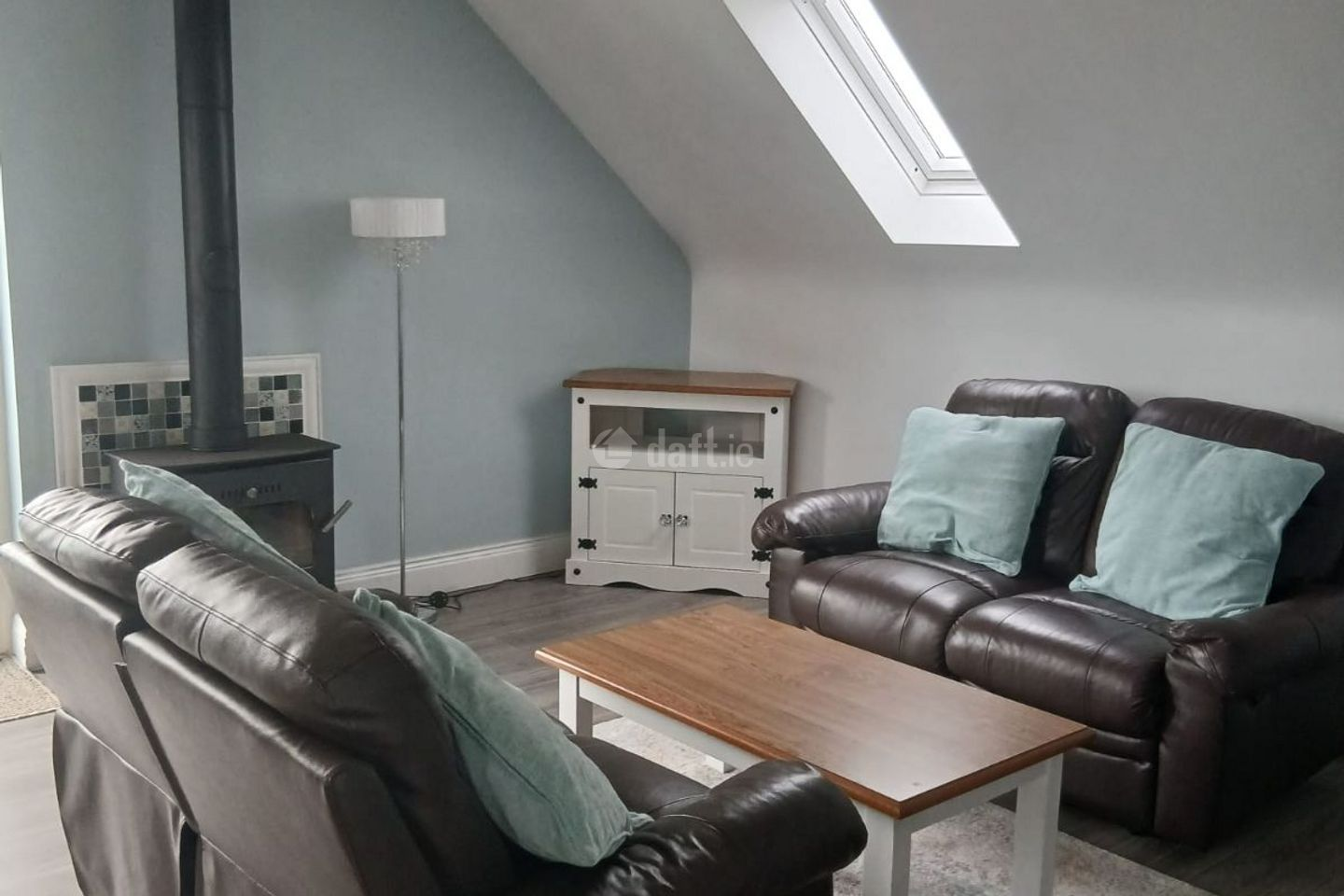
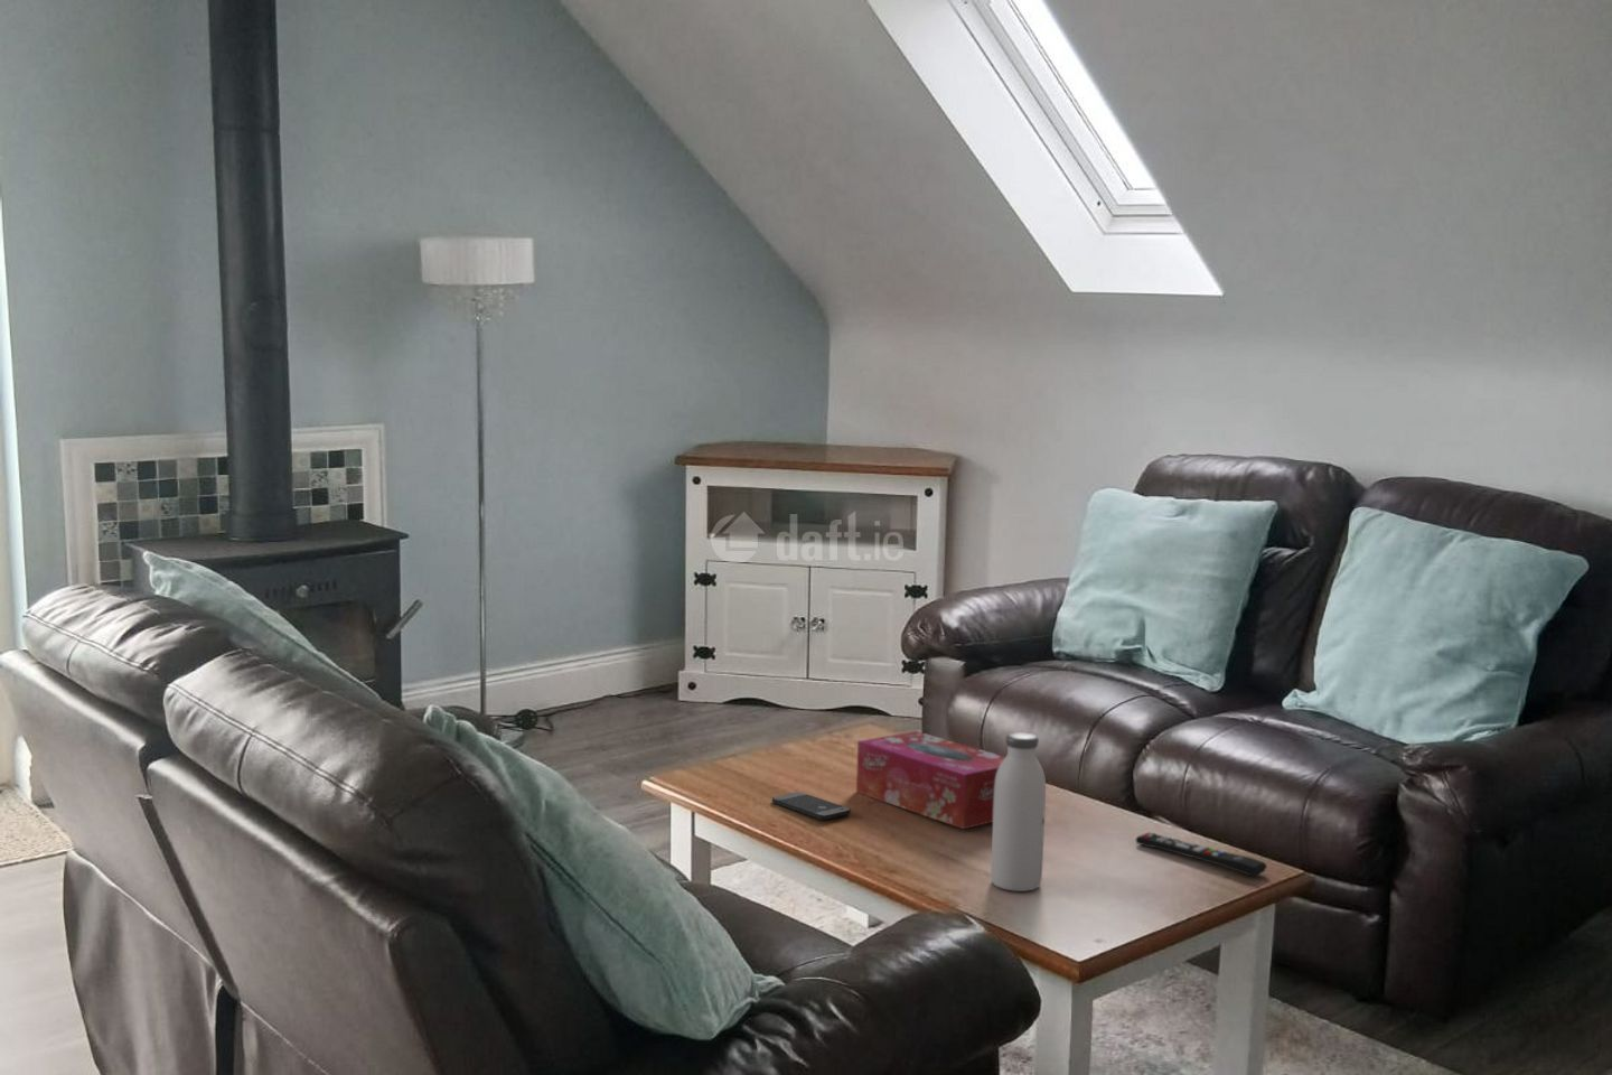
+ water bottle (1018, 809)
+ tissue box (938, 777)
+ remote control (1199, 852)
+ smartphone (811, 805)
